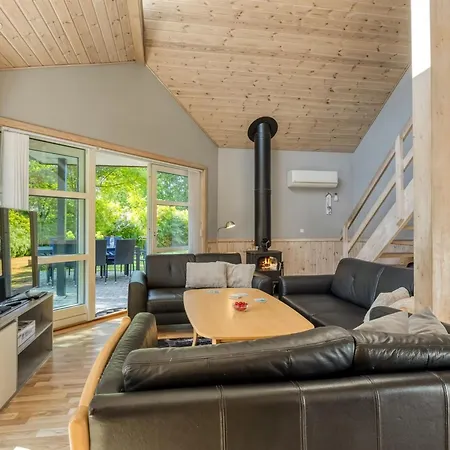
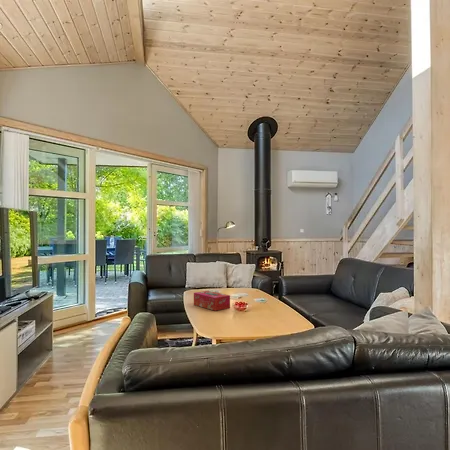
+ tissue box (211, 300)
